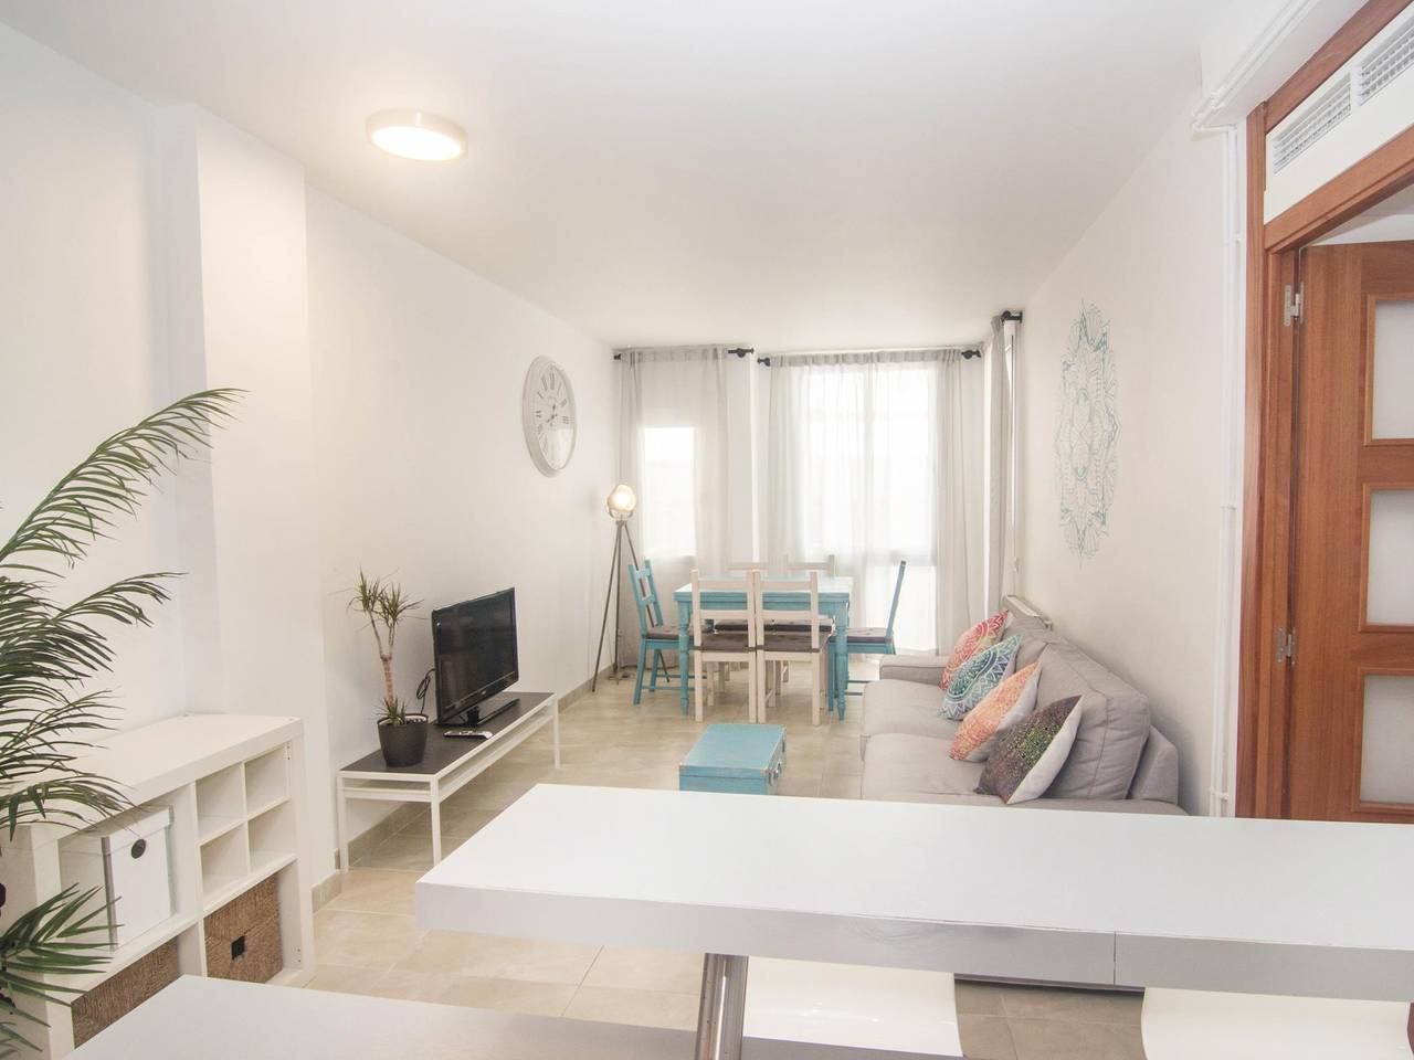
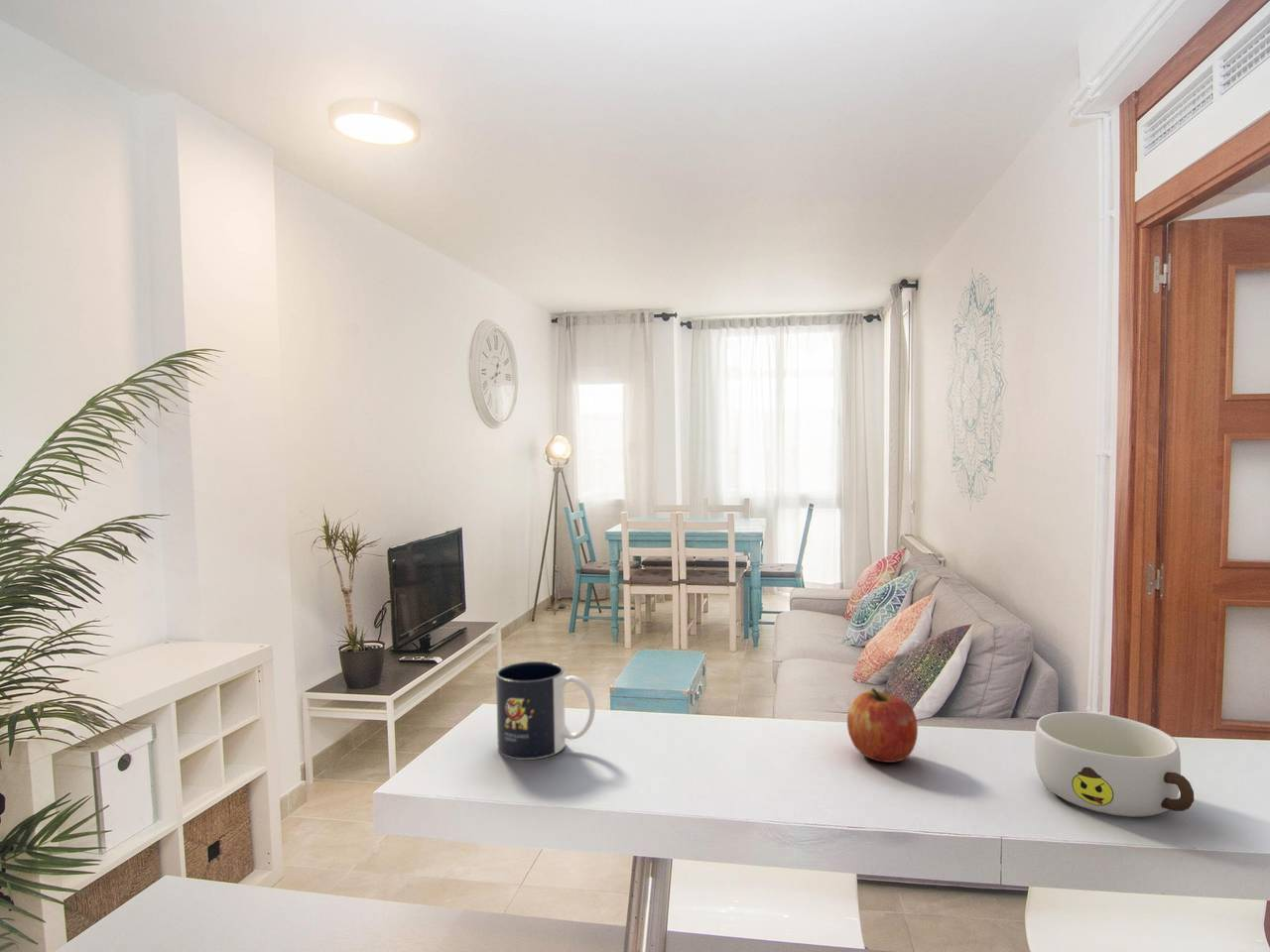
+ apple (882, 722)
+ bowl (1114, 768)
+ mug (546, 708)
